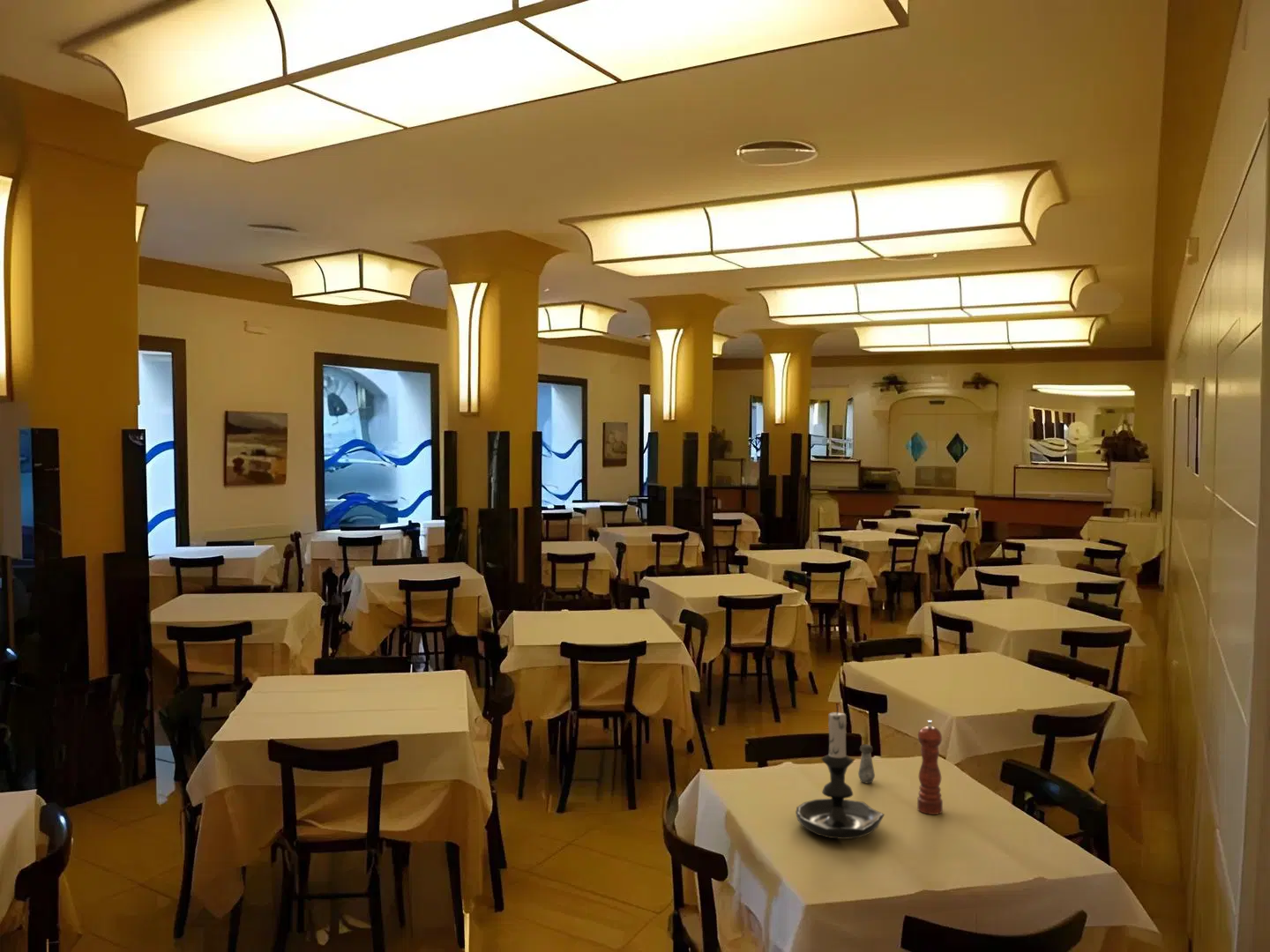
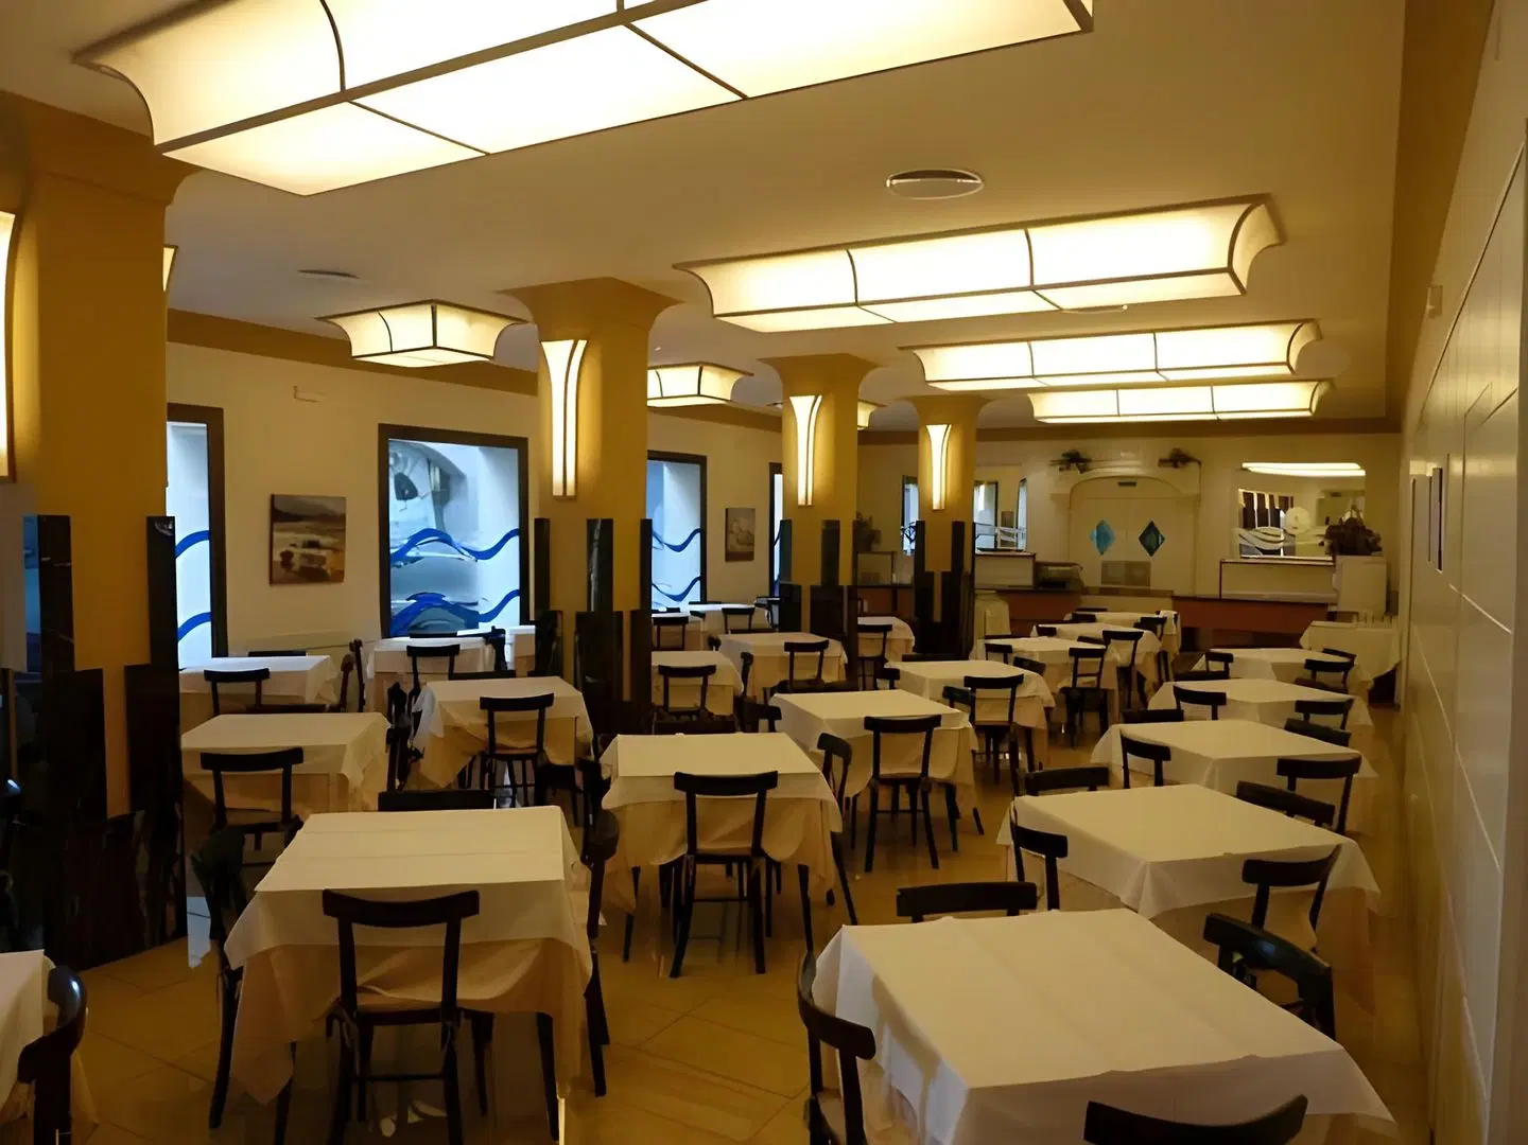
- pepper mill (930, 765)
- candle holder (839, 767)
- salt shaker (866, 762)
